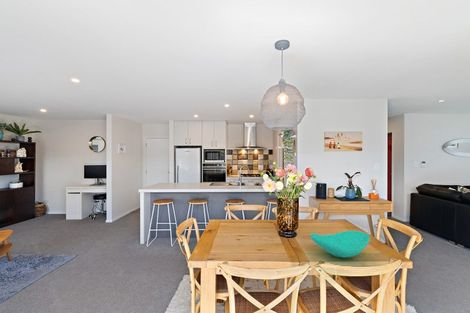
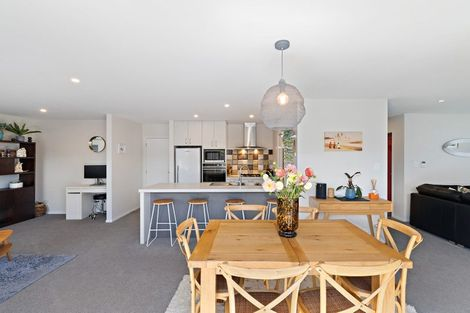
- table top decor (339, 245)
